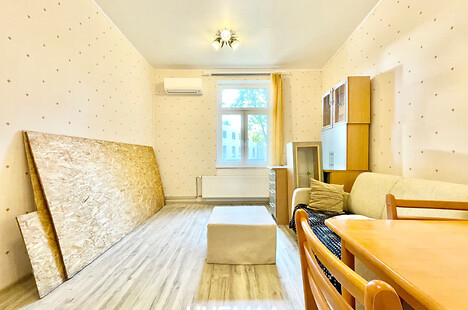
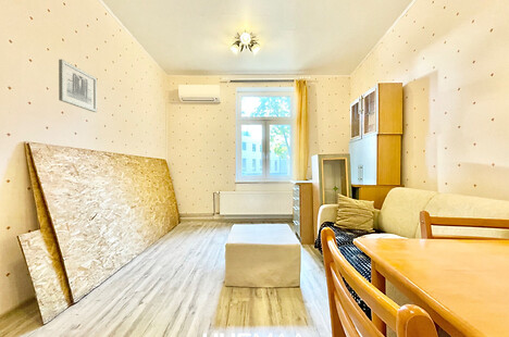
+ wall art (79, 88)
